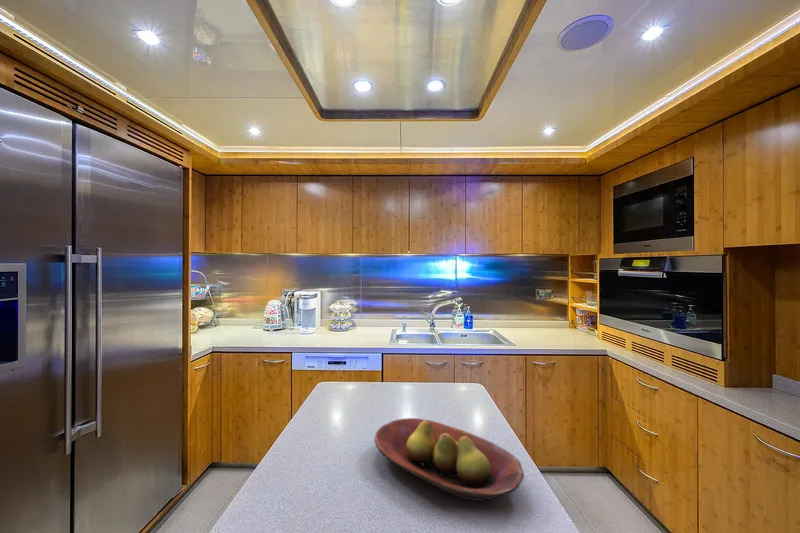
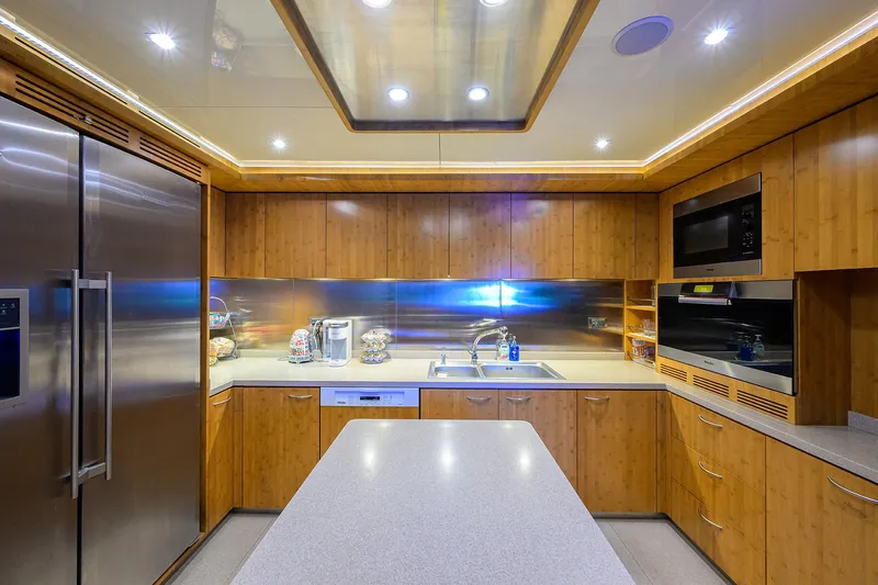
- fruit bowl (442, 450)
